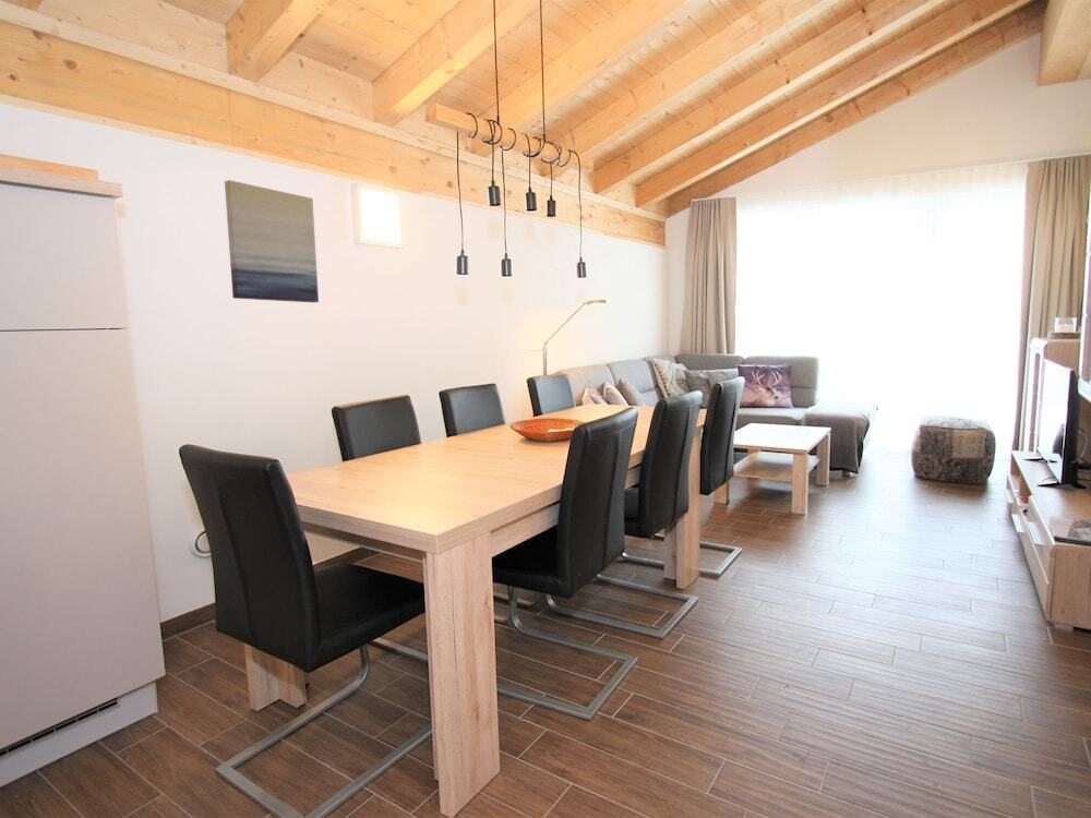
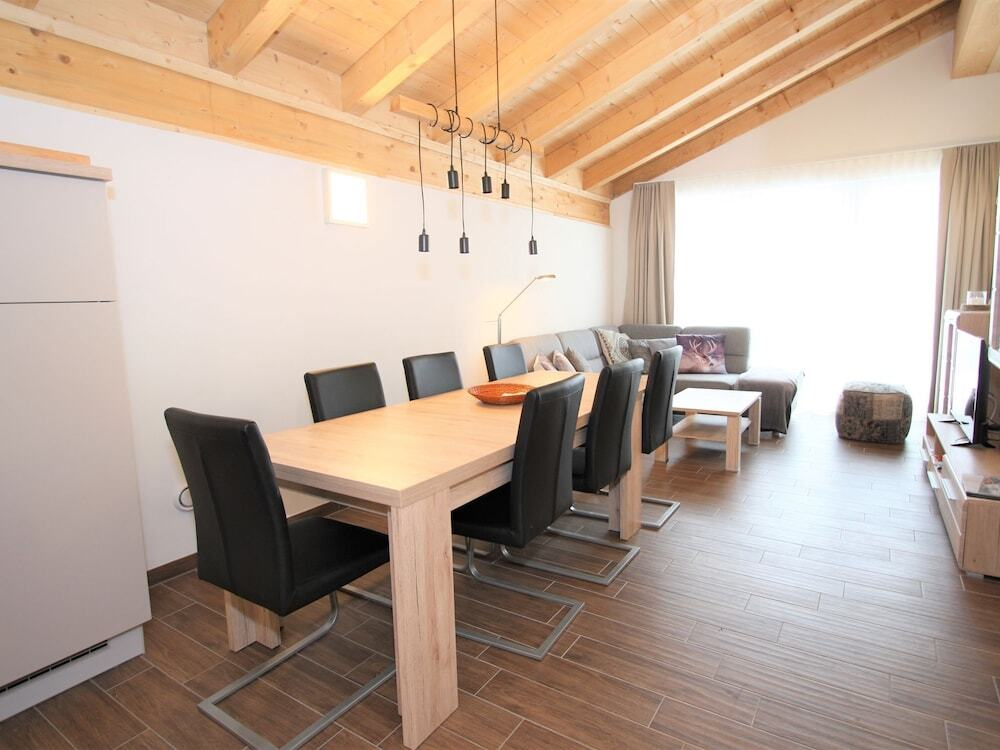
- wall art (274, 245)
